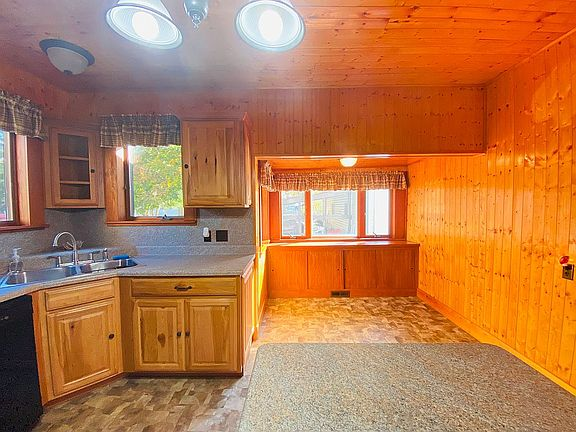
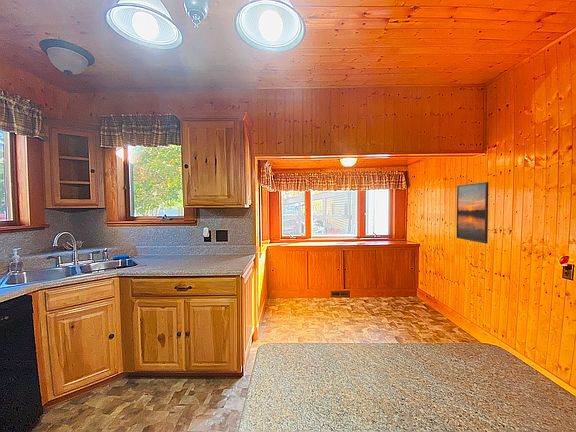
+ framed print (471, 212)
